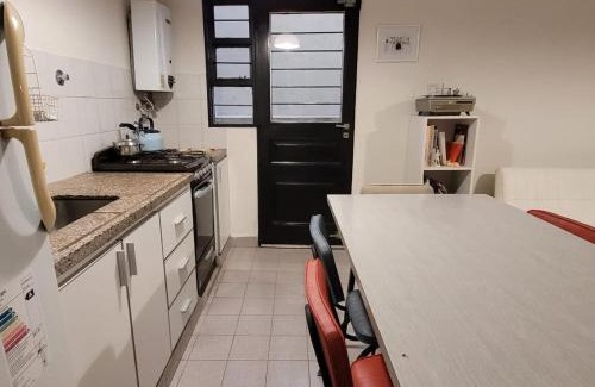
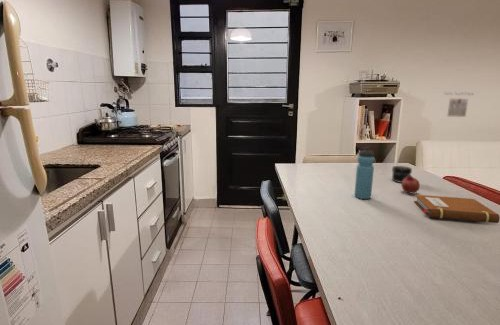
+ notebook (451, 207)
+ jar (401, 174)
+ water bottle (364, 172)
+ calendar (457, 104)
+ fruit (410, 184)
